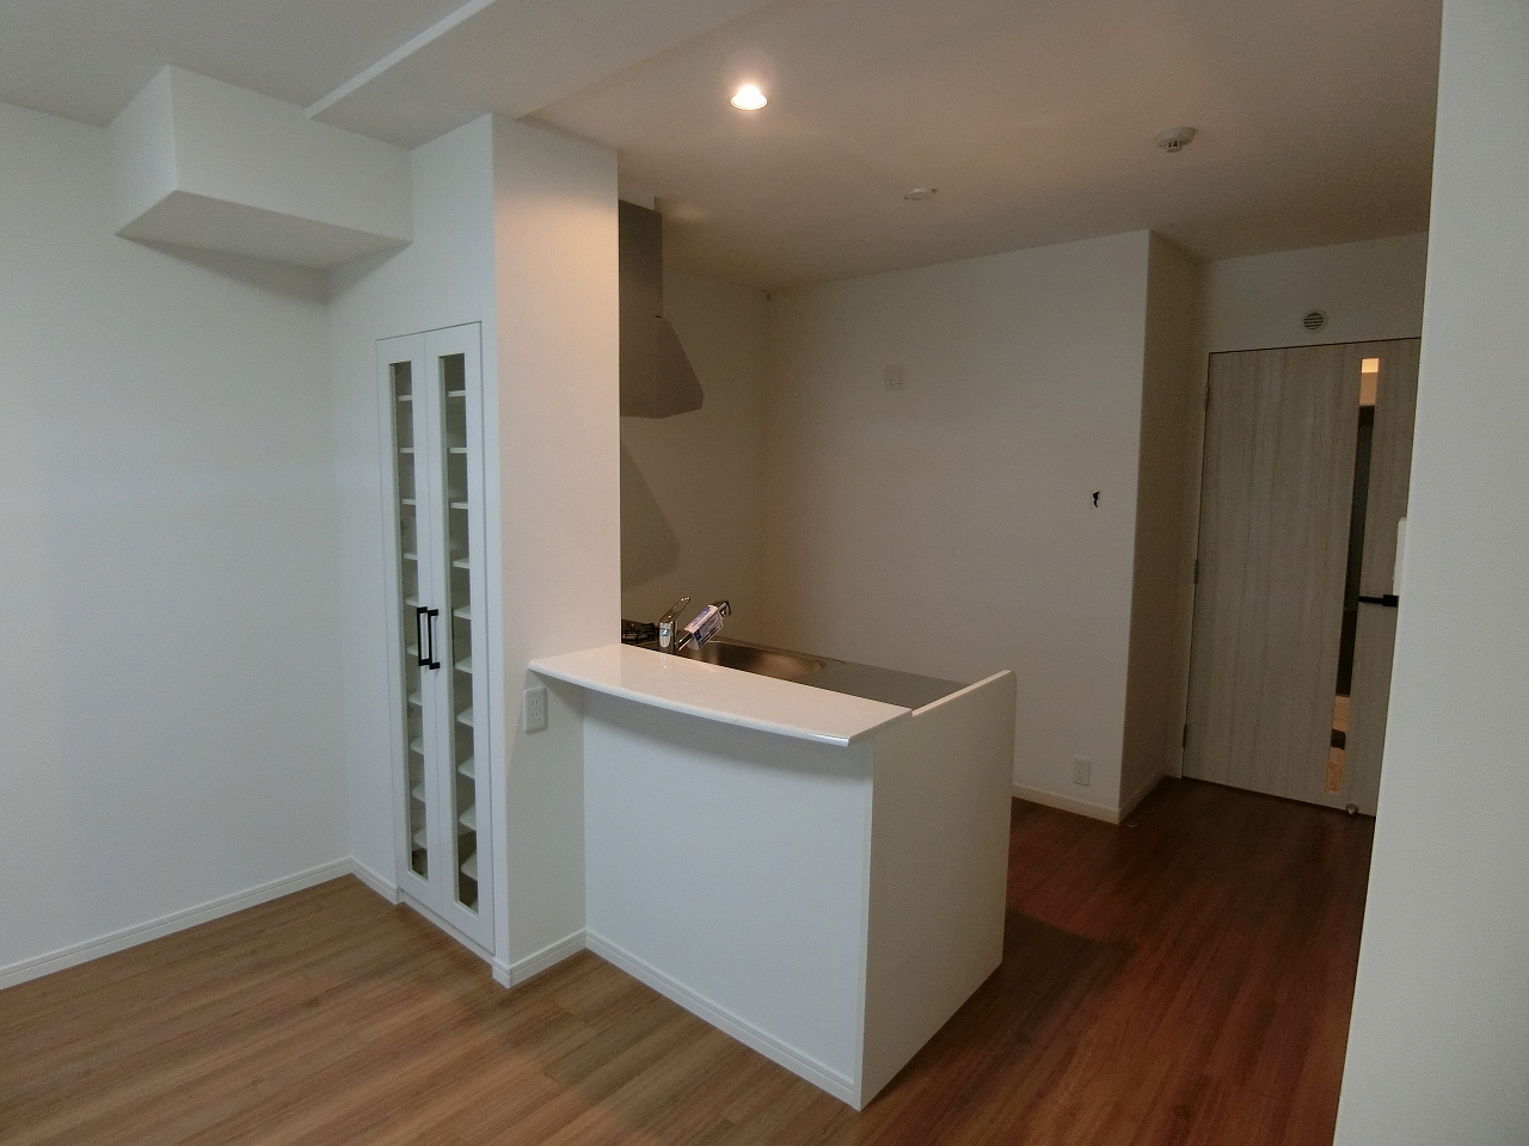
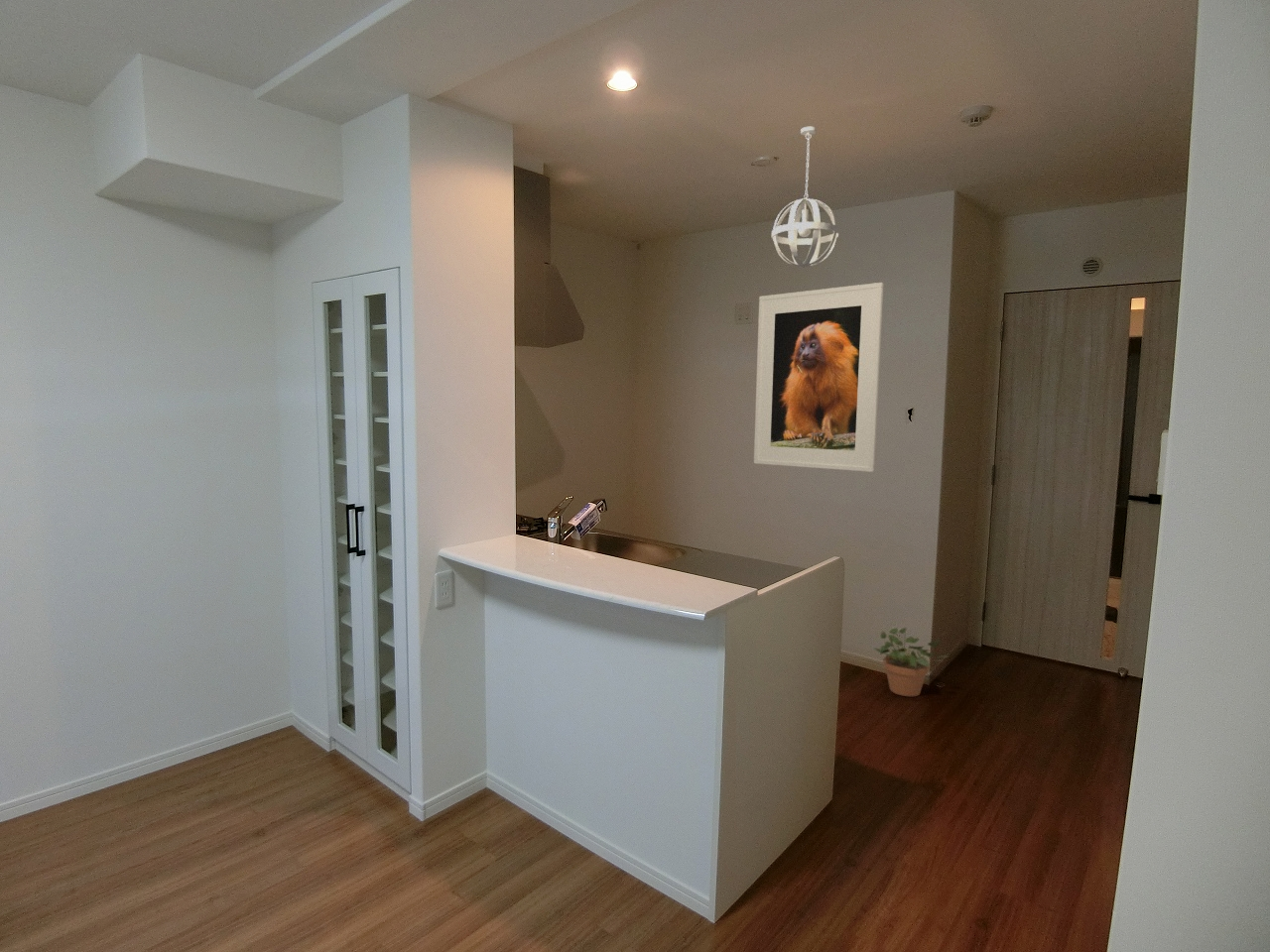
+ pendant light (806, 198)
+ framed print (814, 379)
+ potted plant (912, 662)
